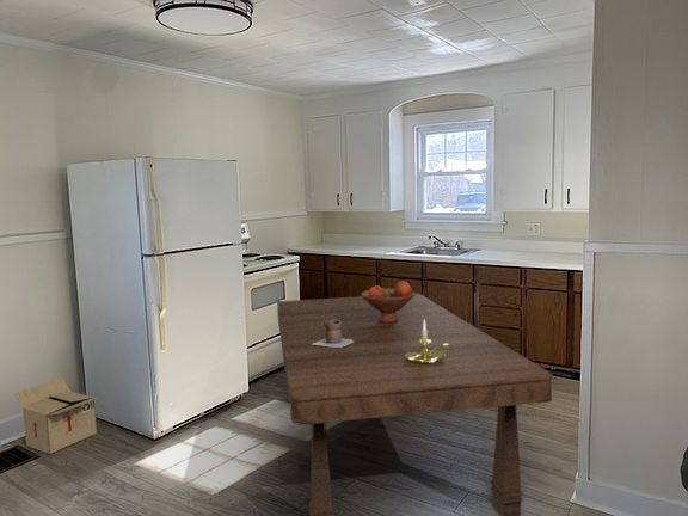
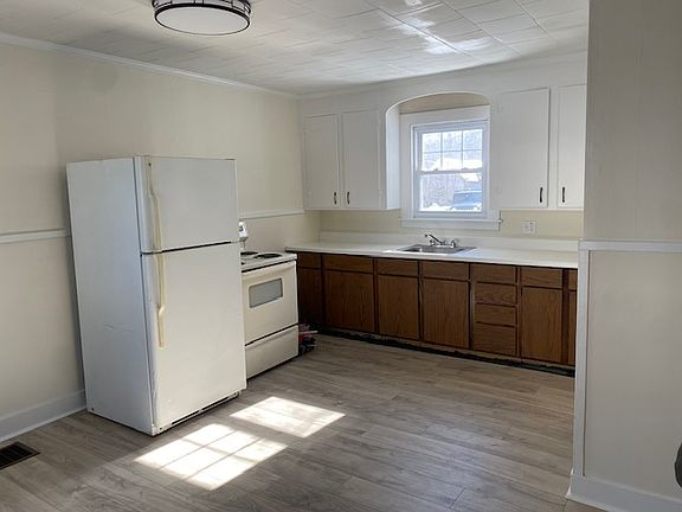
- dining table (377, 386)
- candle holder (426, 338)
- fruit bowl (388, 301)
- vase (333, 331)
- cardboard box (61, 414)
